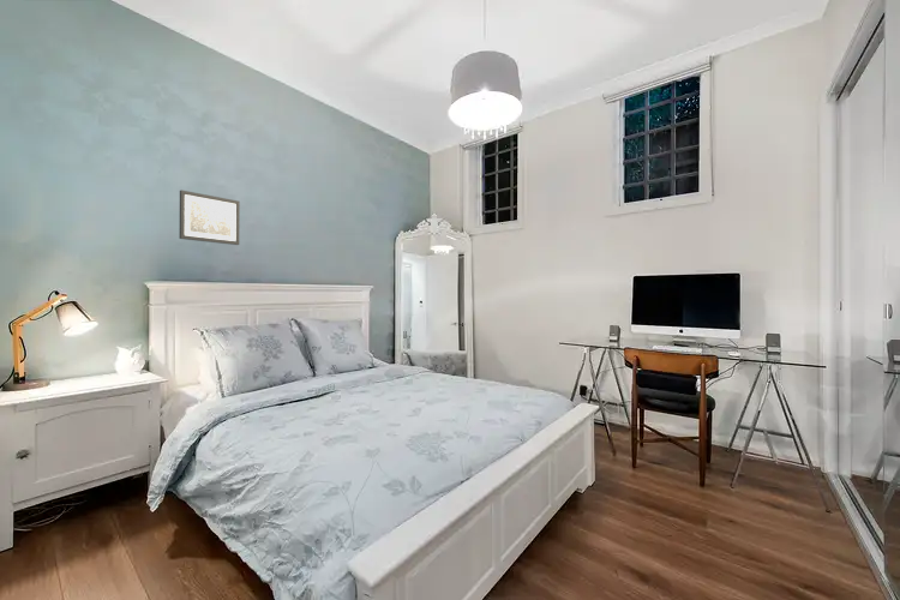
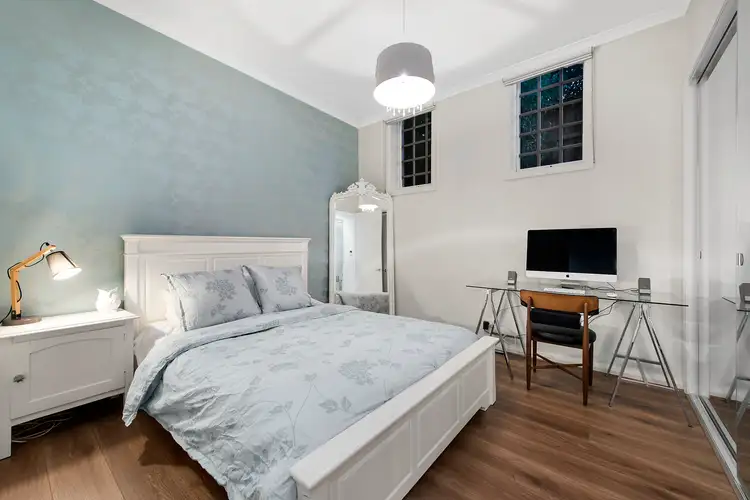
- wall art (210, 218)
